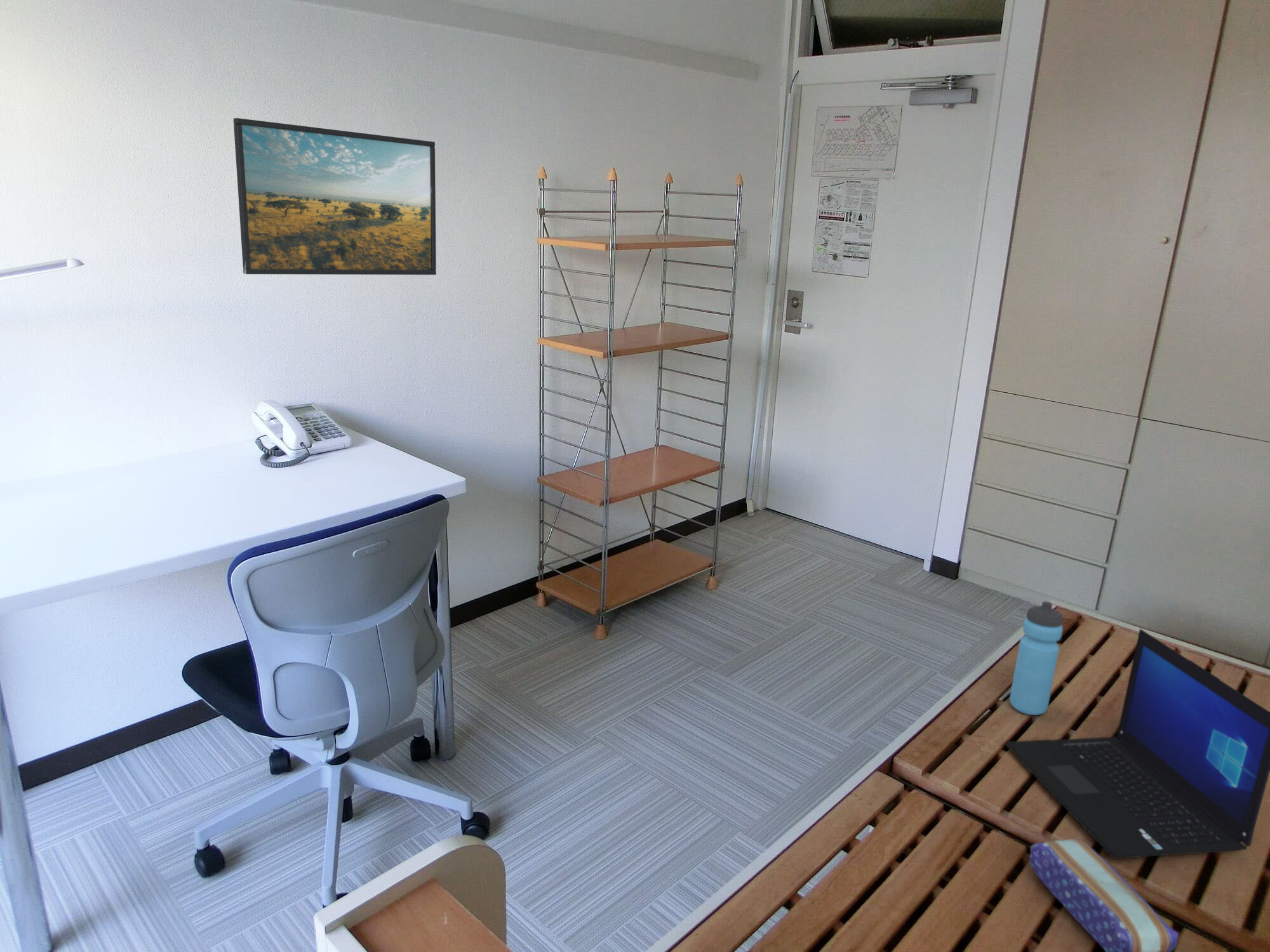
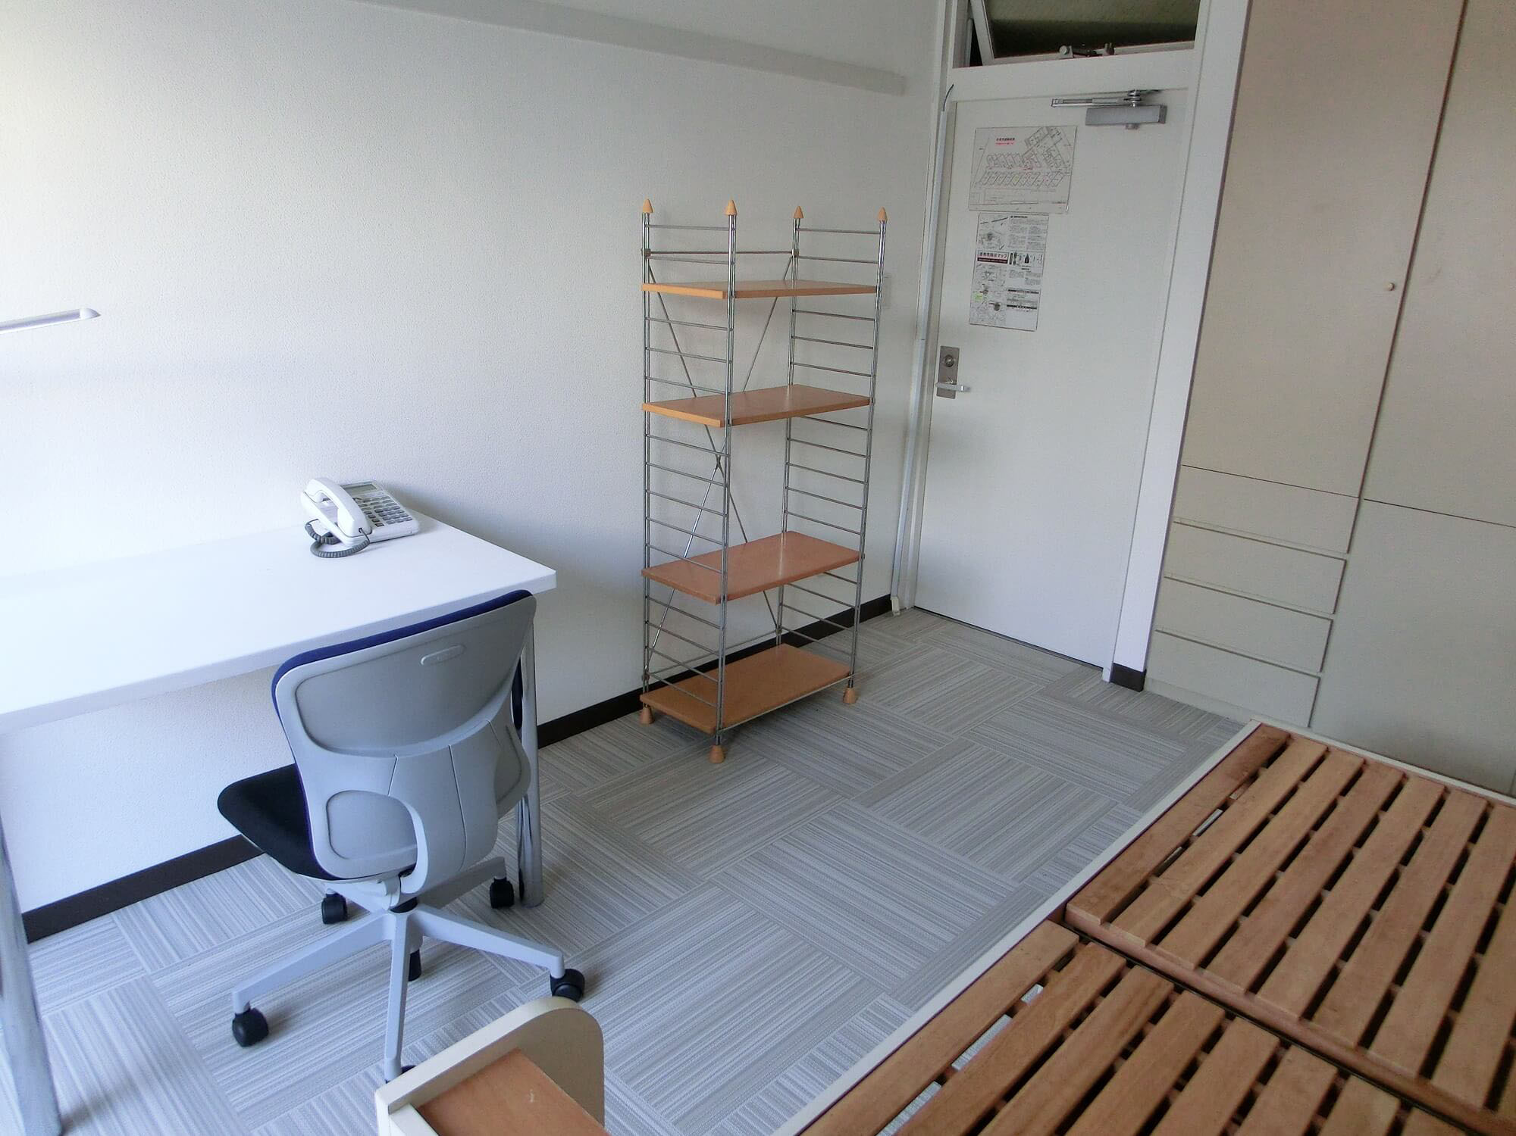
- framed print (344, 204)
- water bottle (1037, 656)
- pencil case (1098, 896)
- laptop (1130, 734)
